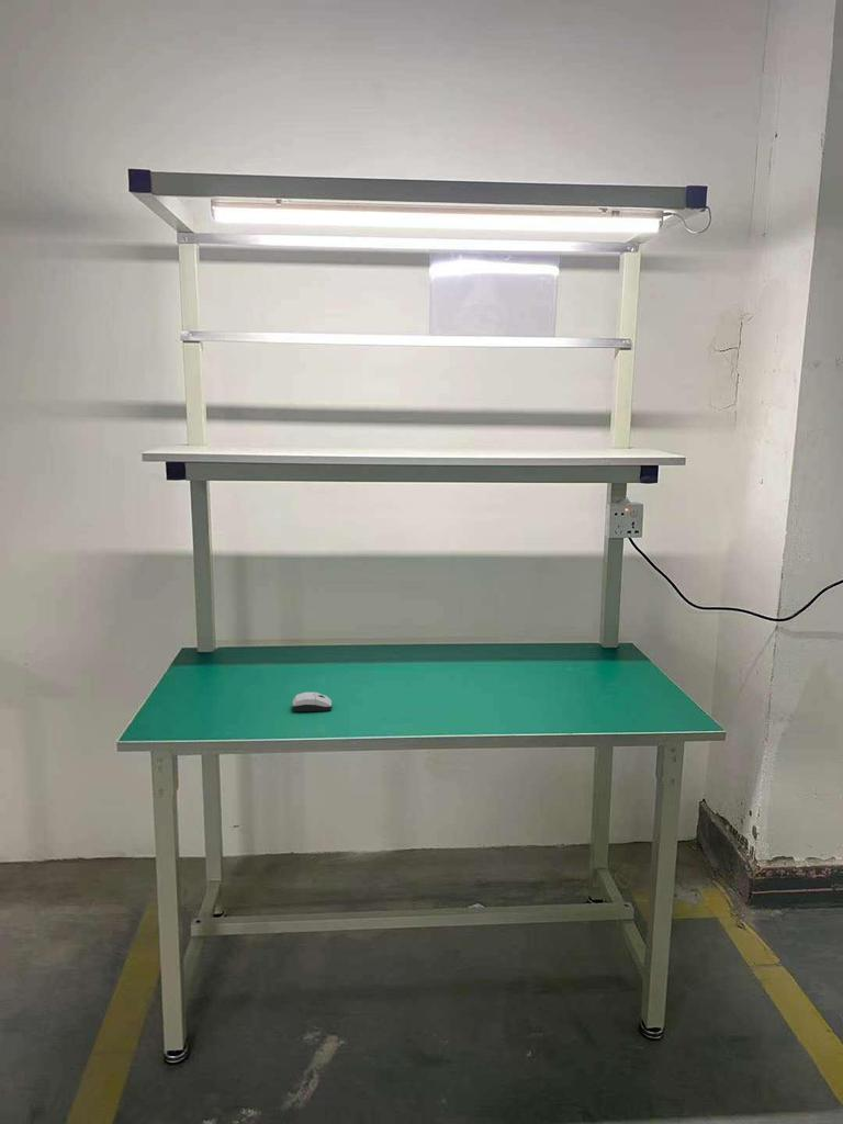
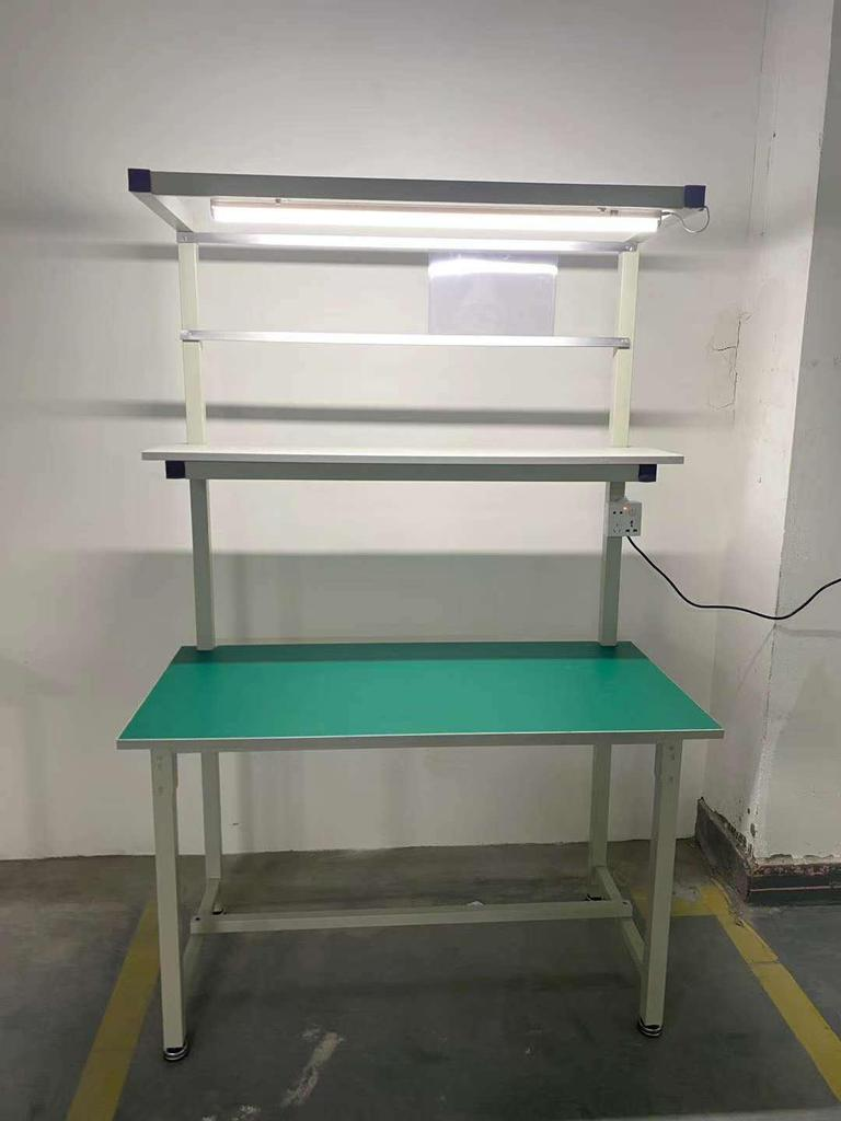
- computer mouse (312, 700)
